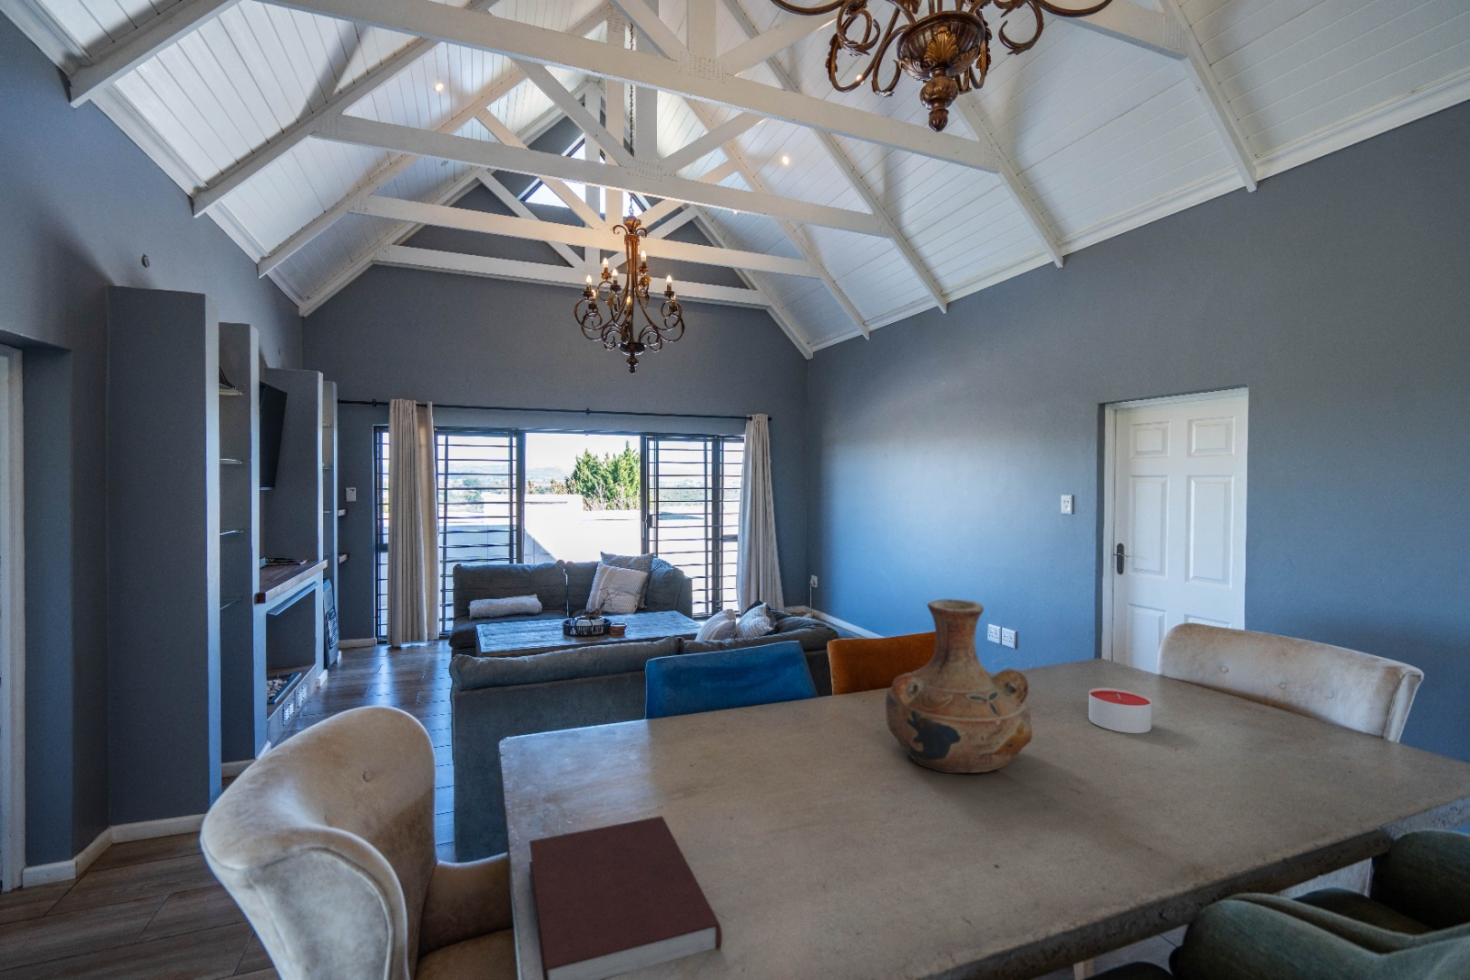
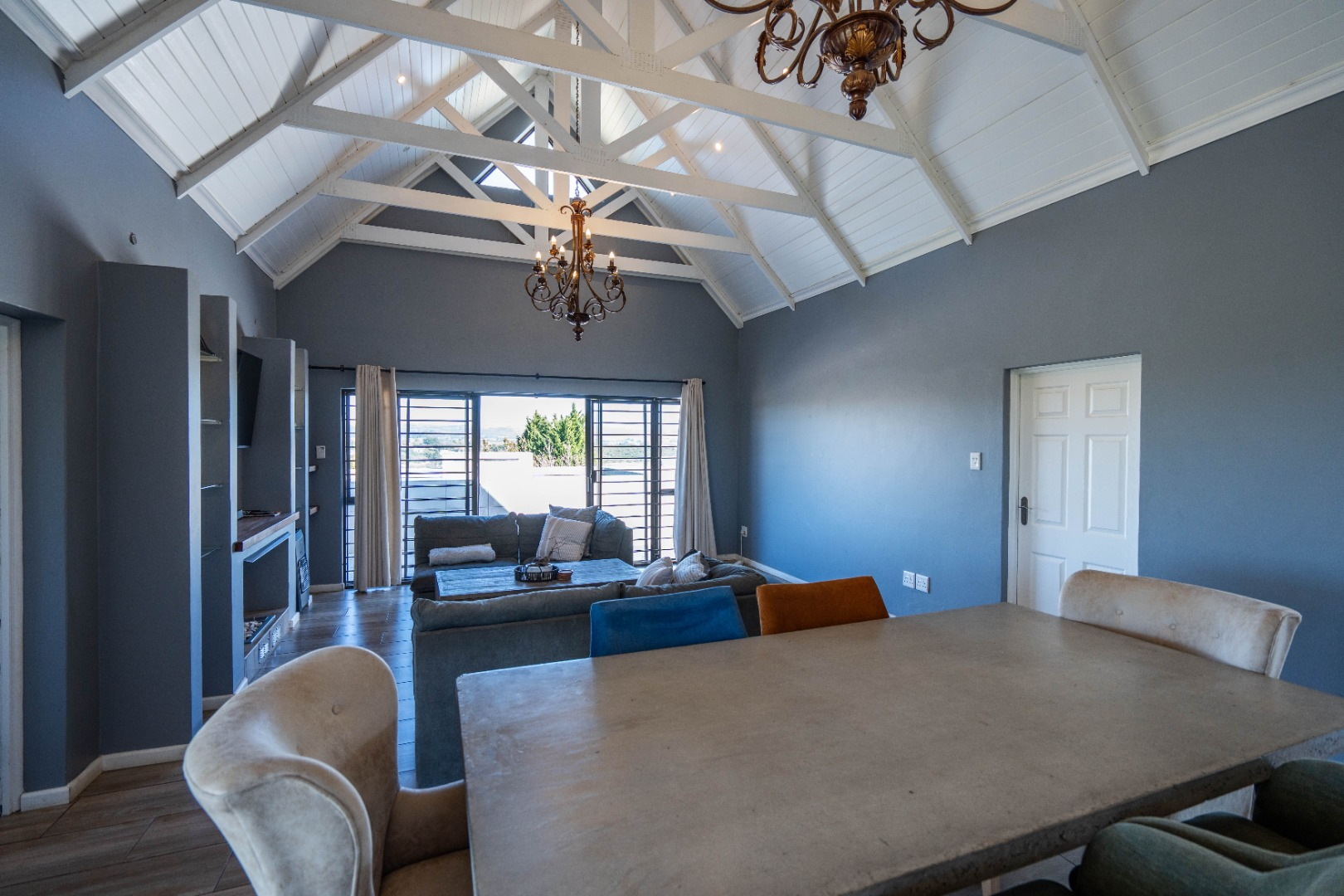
- notebook (615, 890)
- candle (1119, 709)
- vase (956, 678)
